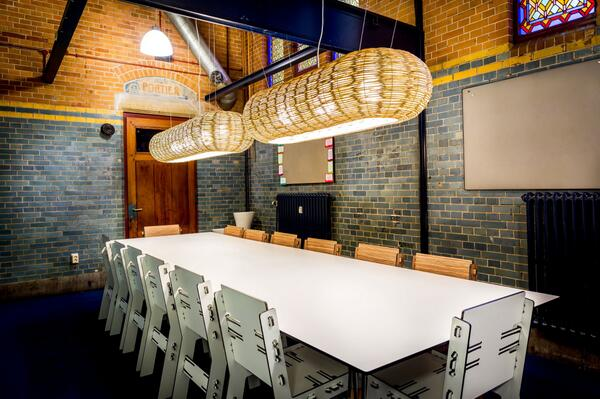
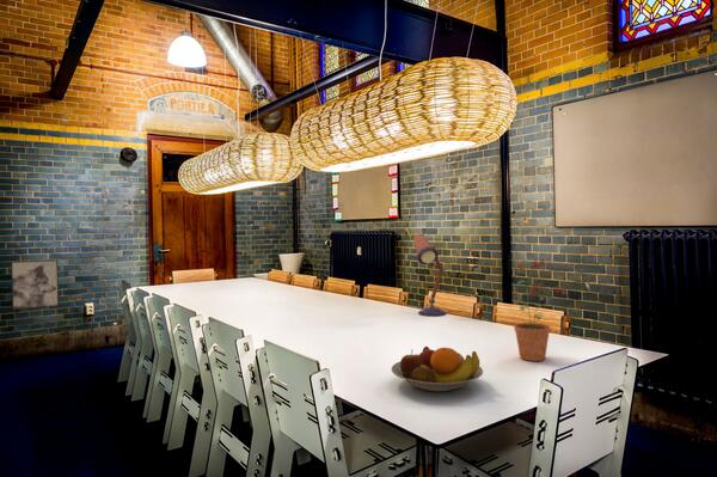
+ desk lamp (437, 273)
+ fruit bowl (436, 365)
+ potted plant (537, 307)
+ wall art (35, 283)
